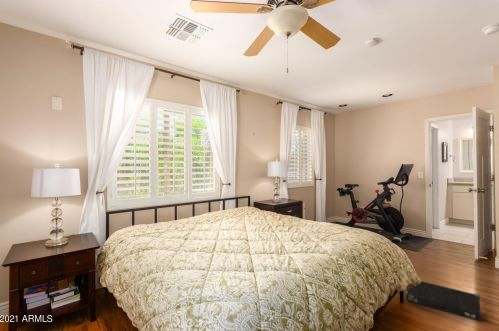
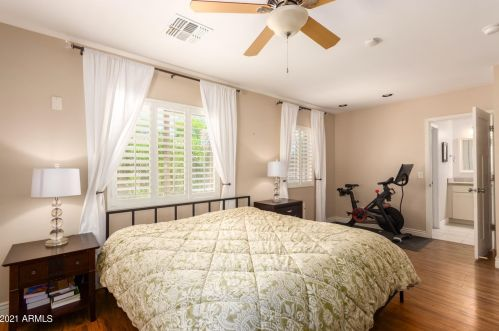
- speaker (440, 296)
